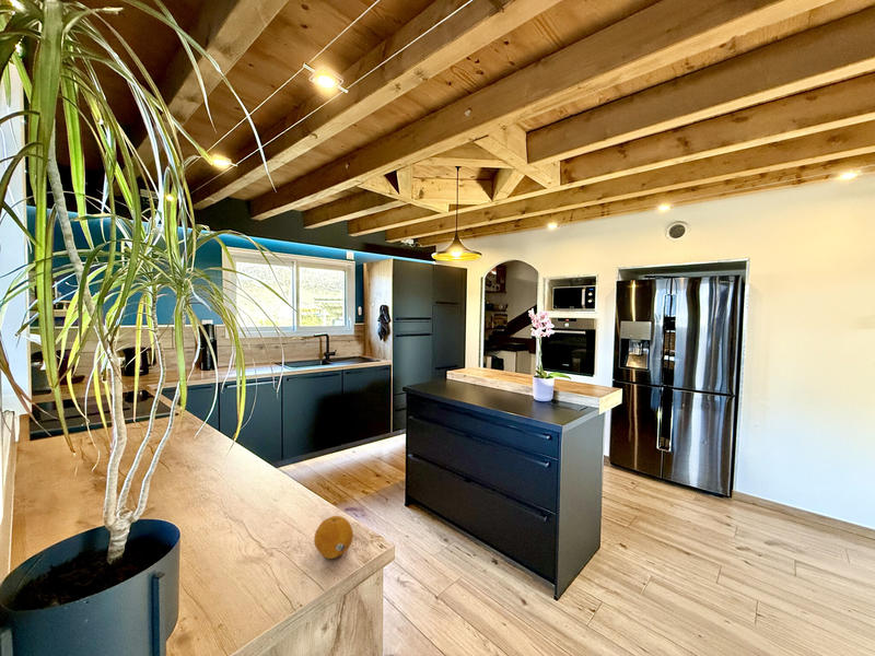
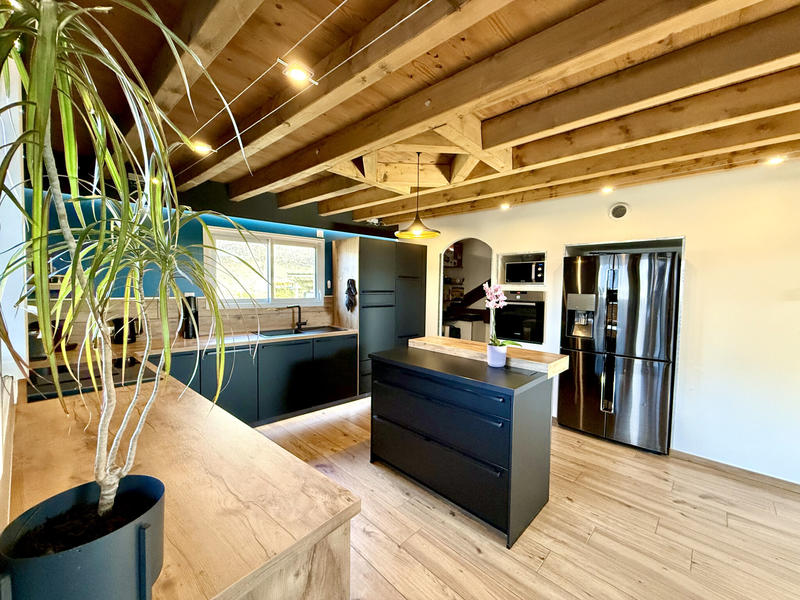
- fruit (334, 536)
